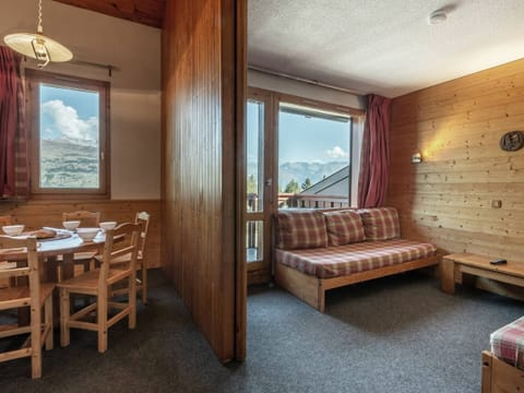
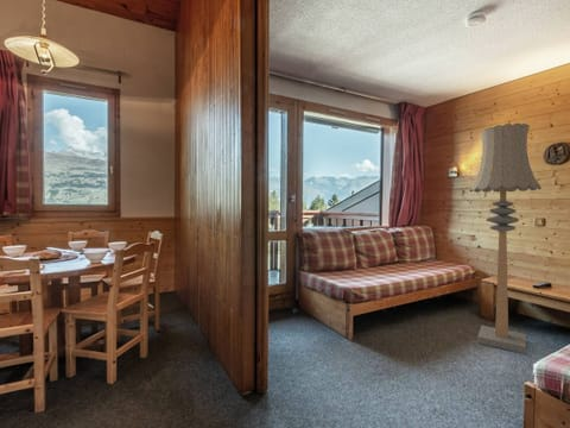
+ floor lamp (502, 234)
